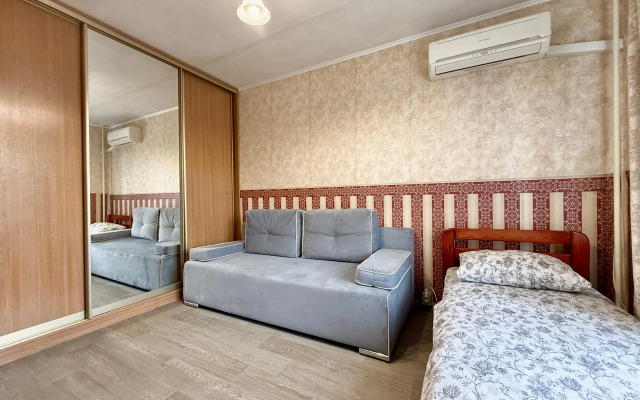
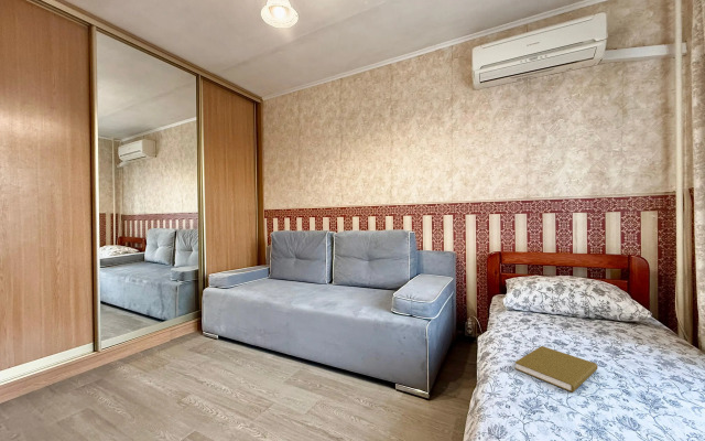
+ book (555, 366)
